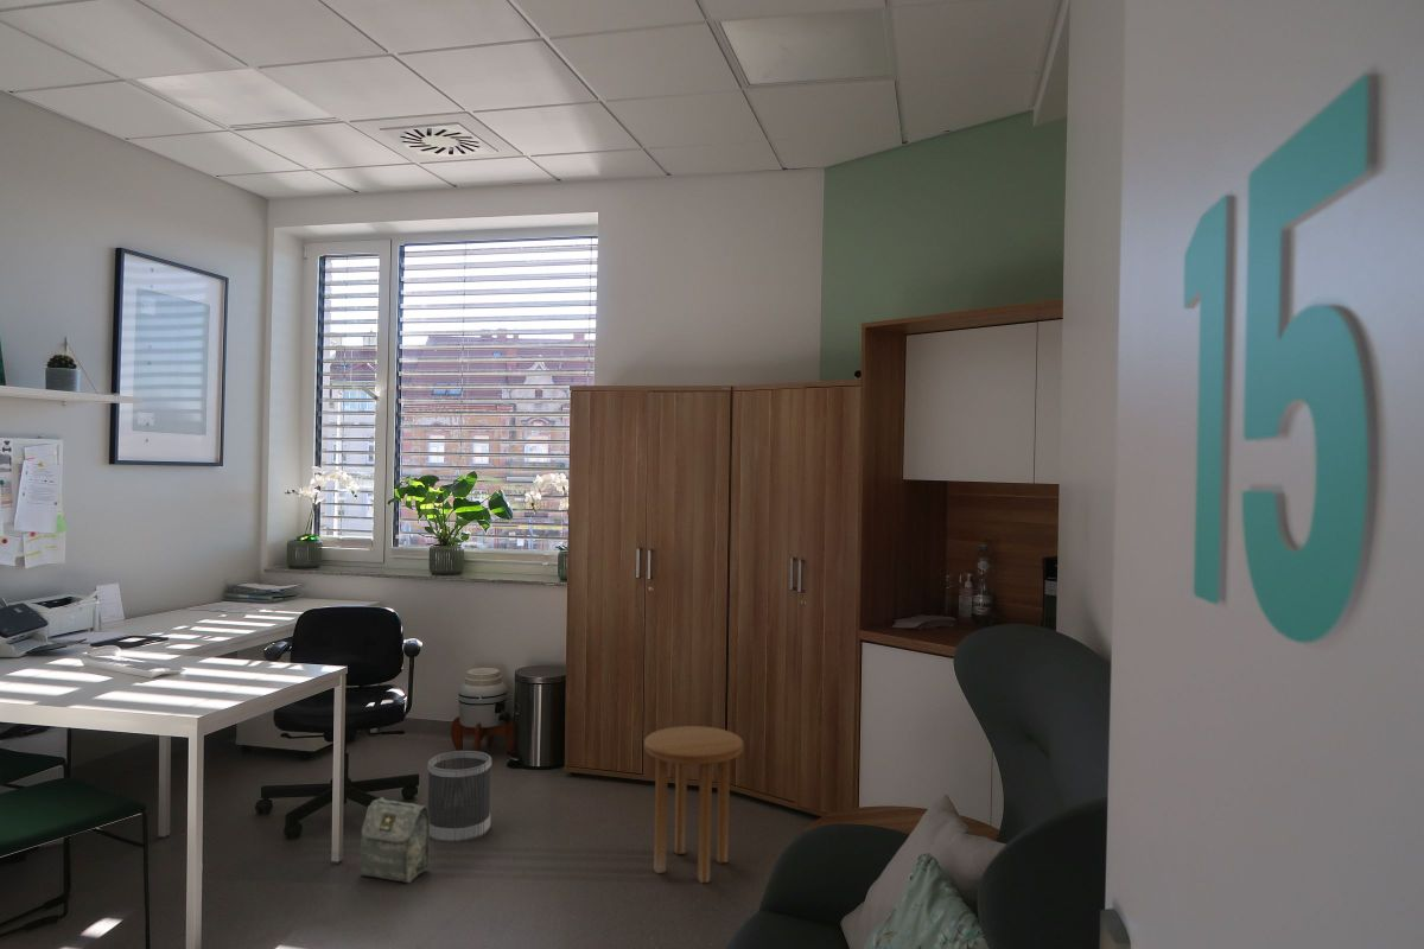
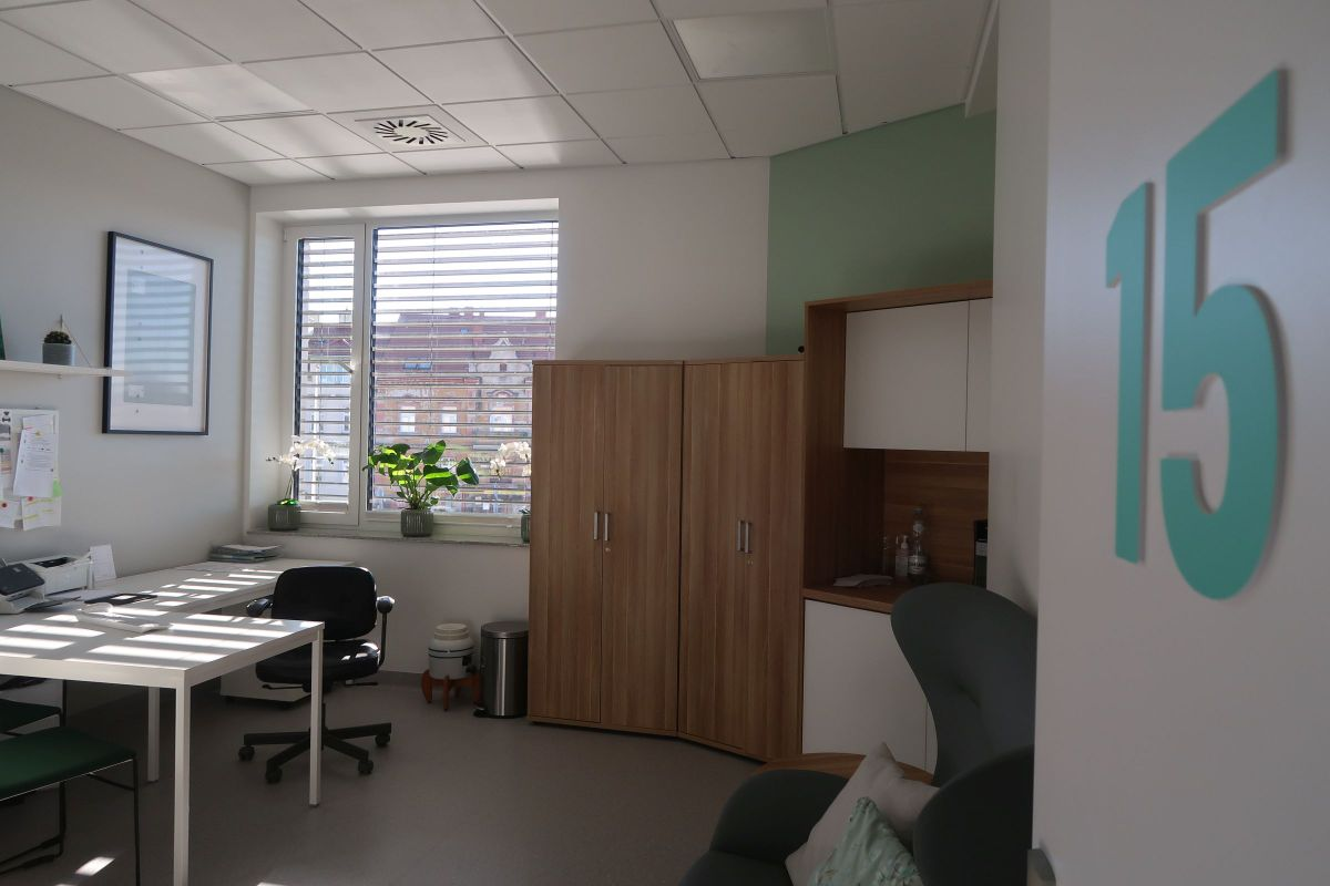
- bag (395, 836)
- wastebasket (459, 795)
- side table (686, 802)
